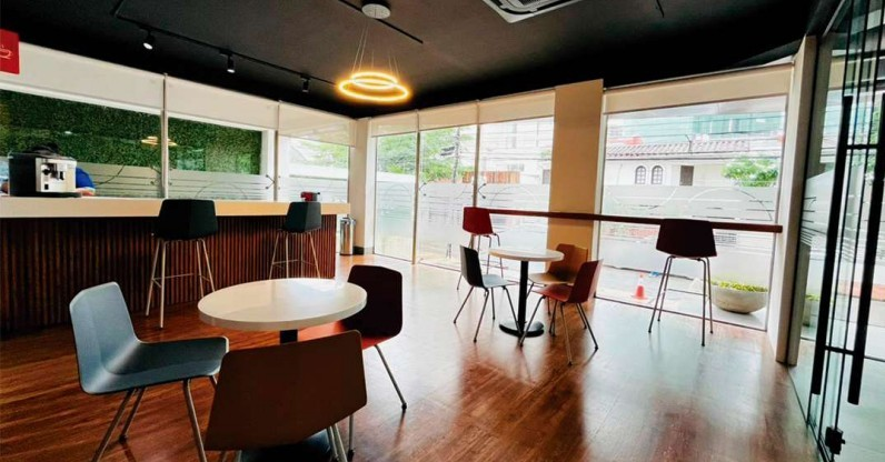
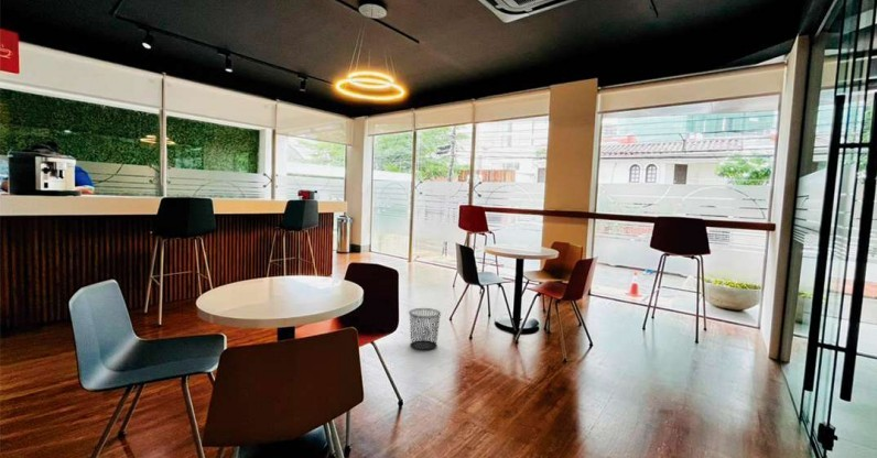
+ waste bin (424, 328)
